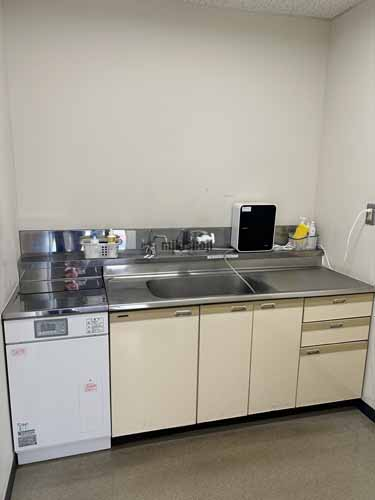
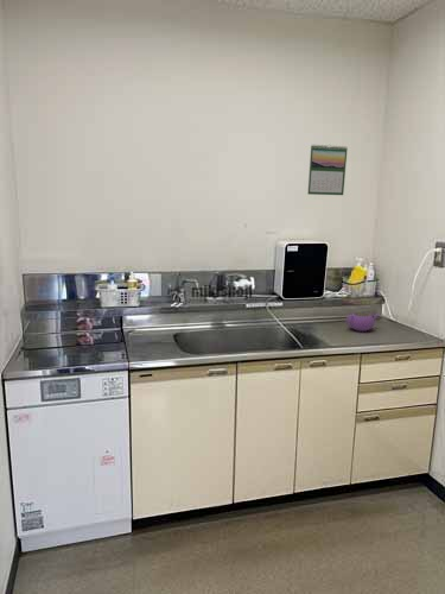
+ teapot (362, 321)
+ calendar (328, 170)
